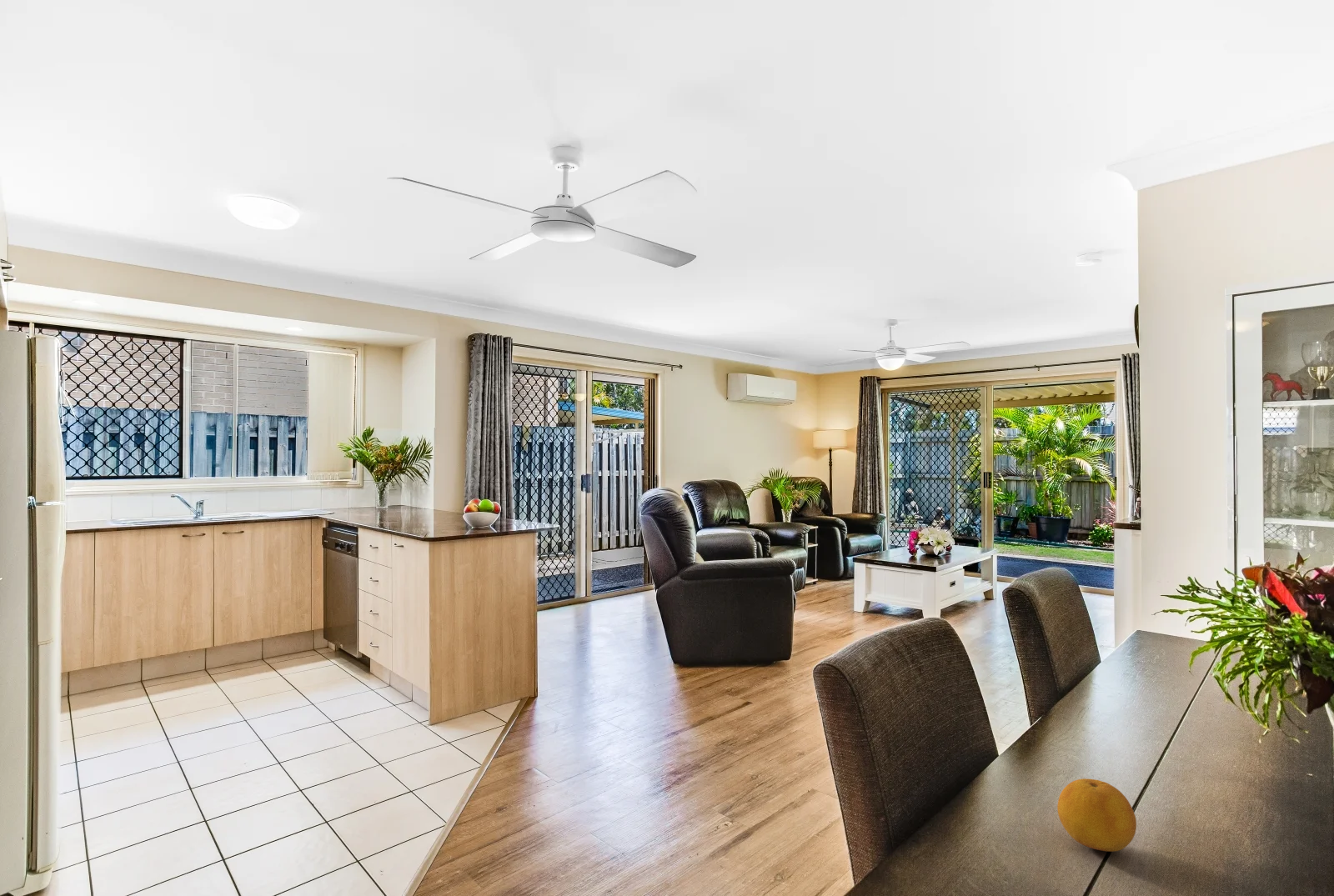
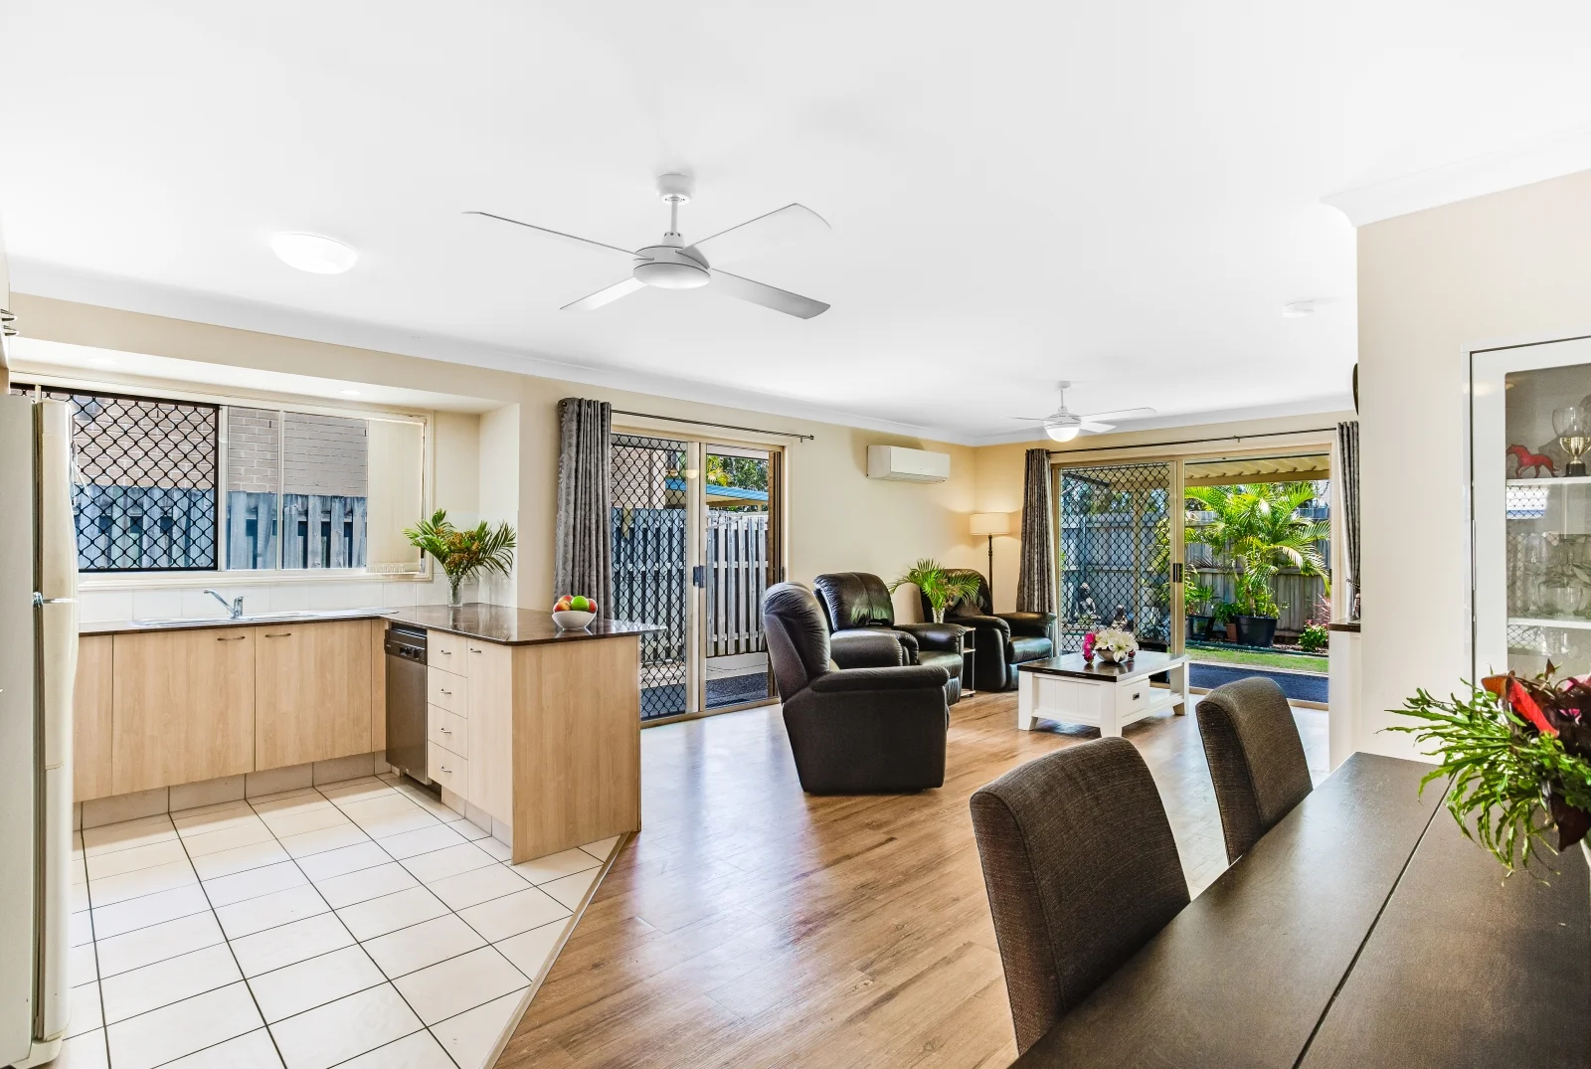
- fruit (1096, 814)
